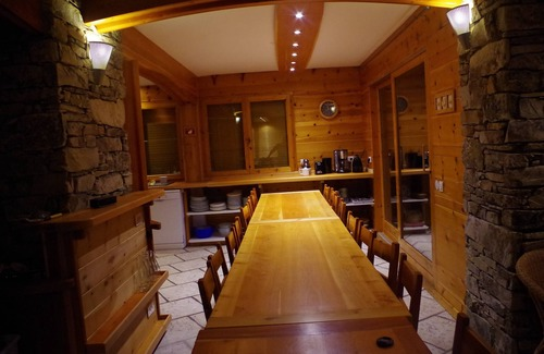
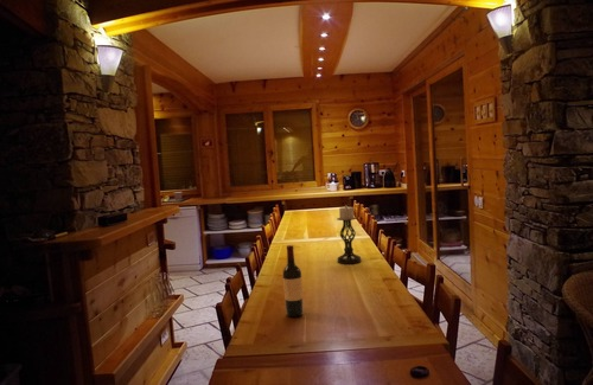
+ candle holder (347, 233)
+ wine bottle (292, 280)
